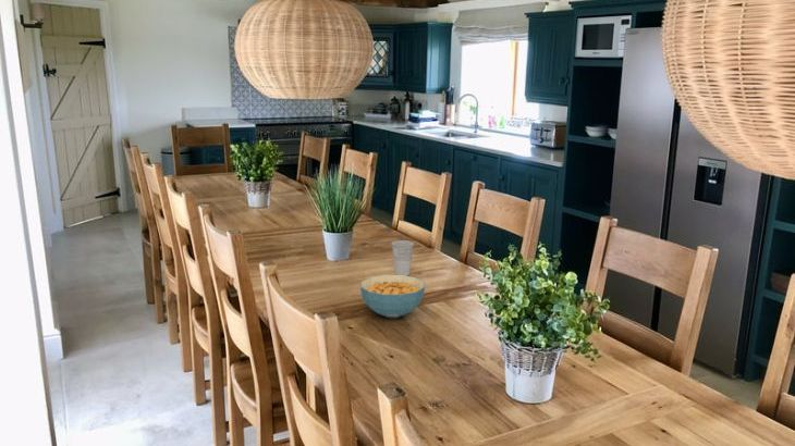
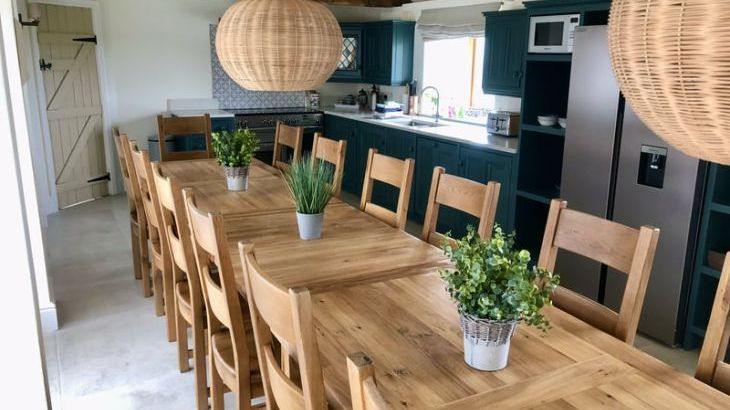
- cup (402, 258)
- cereal bowl (392, 299)
